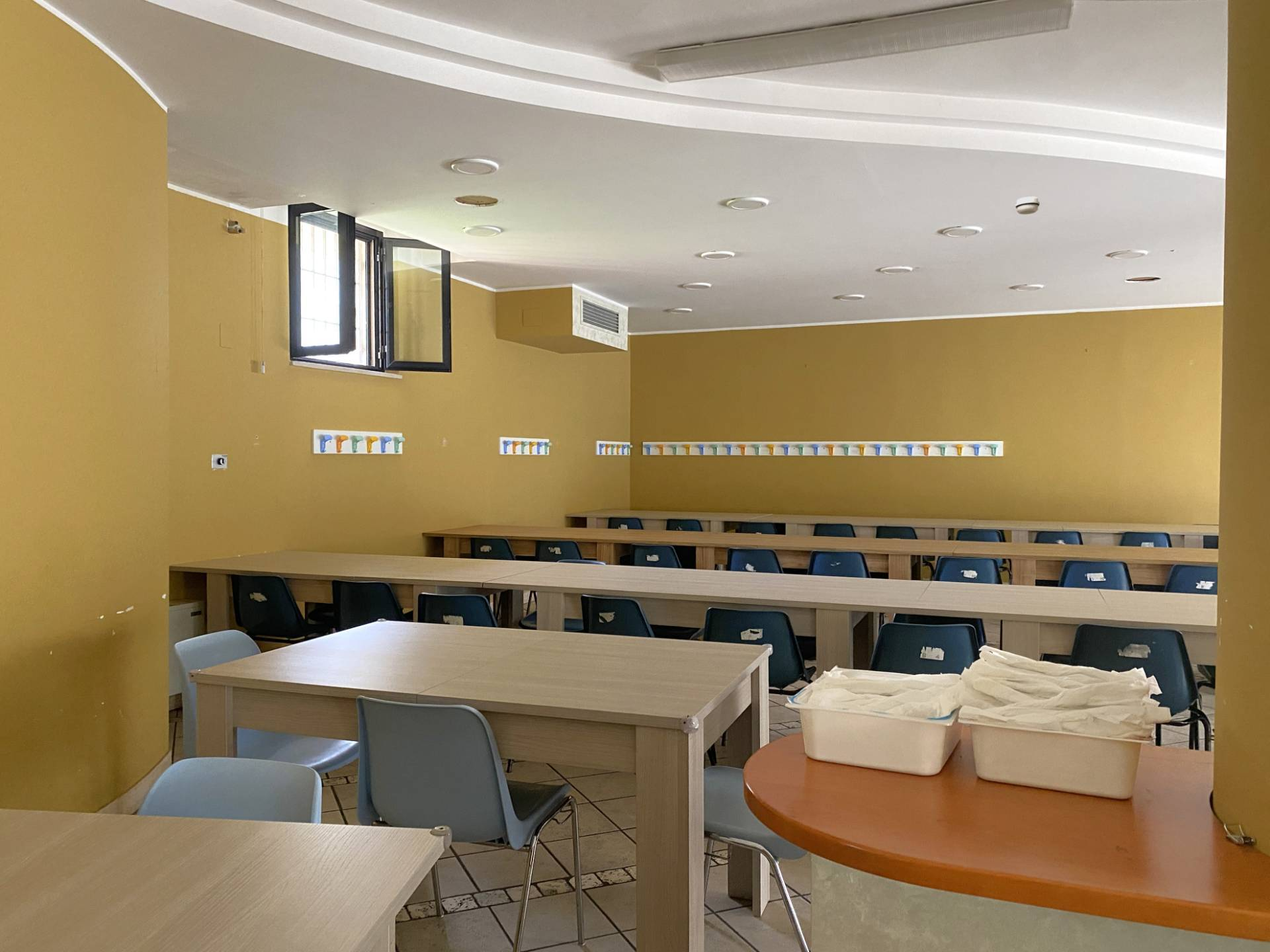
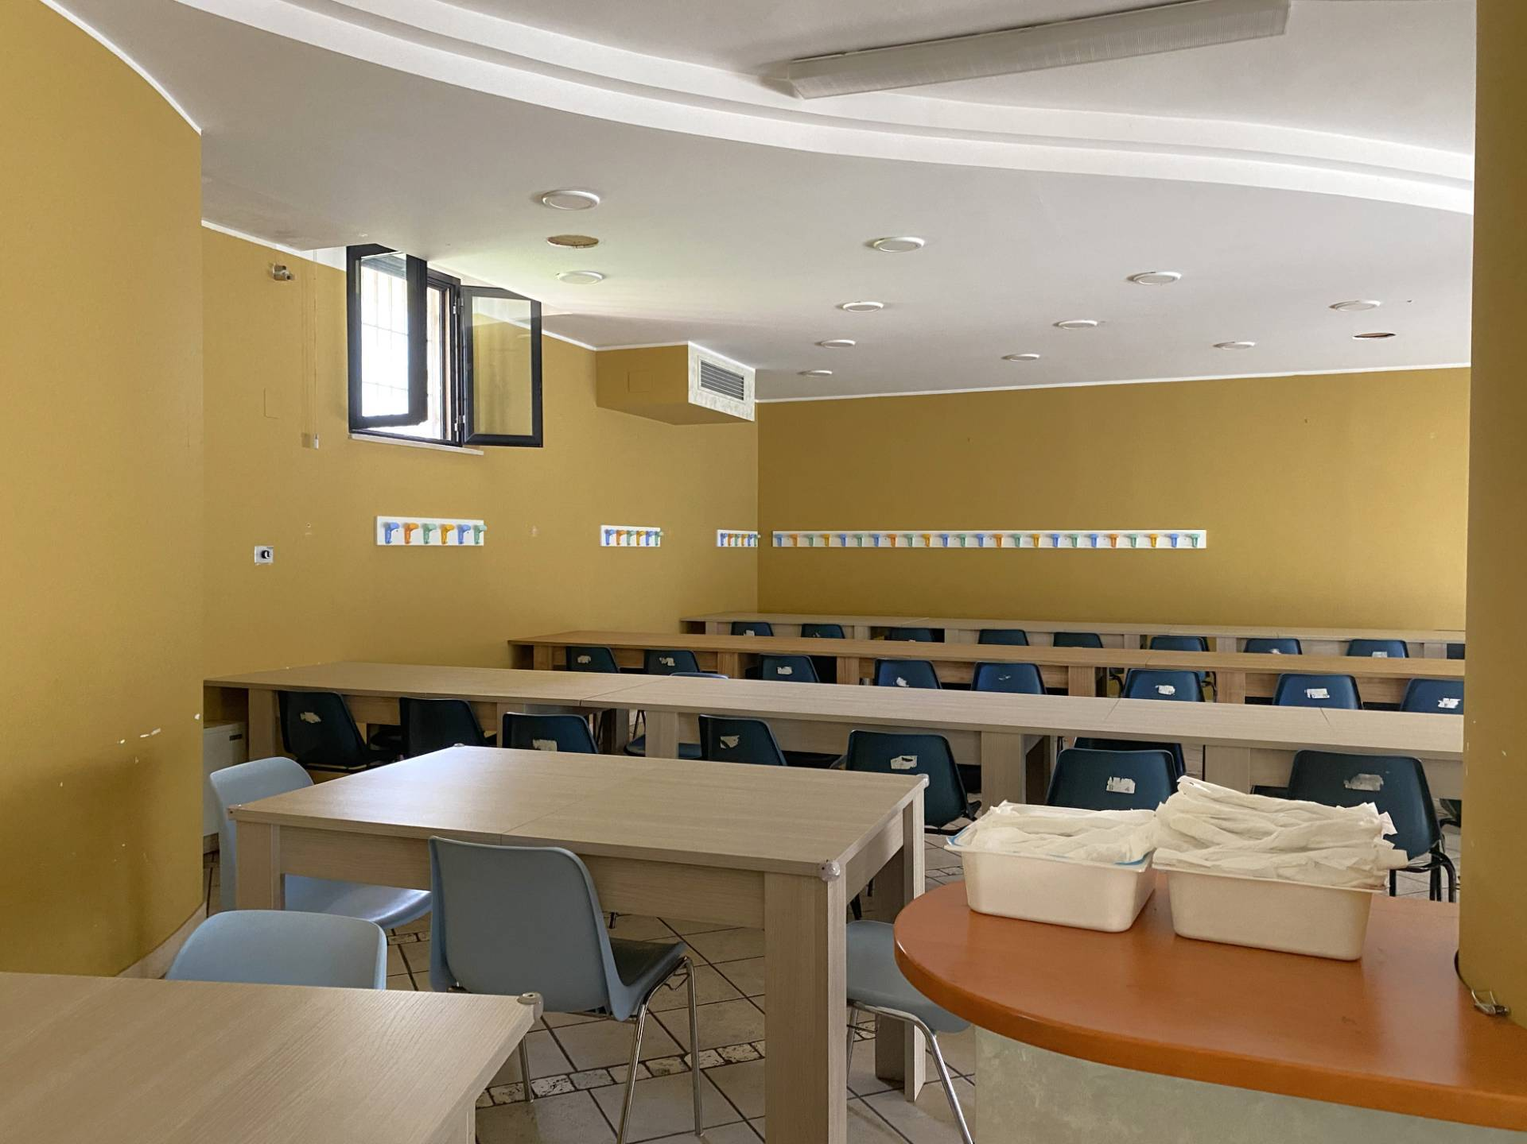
- smoke detector (1027, 206)
